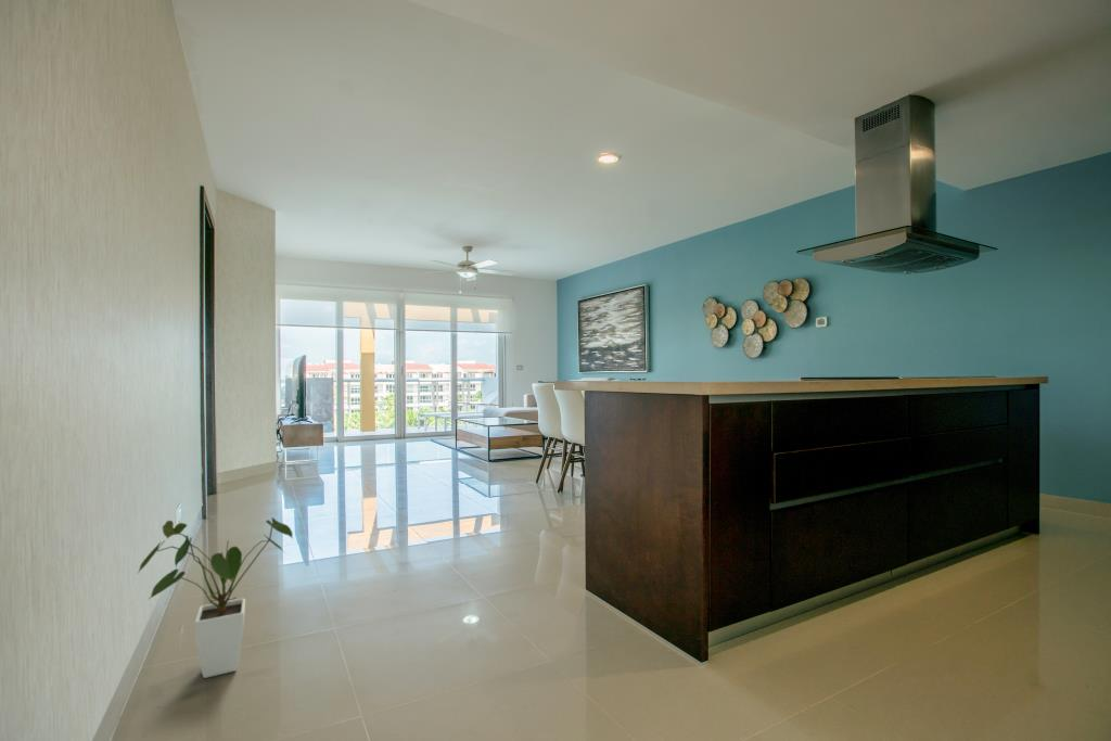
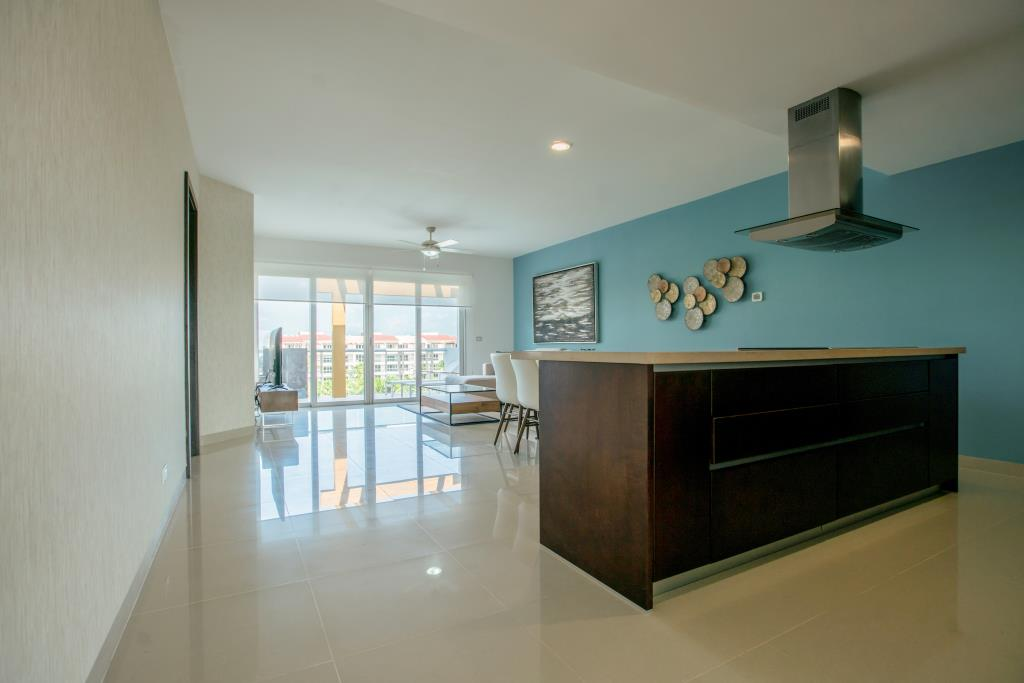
- house plant (219, 591)
